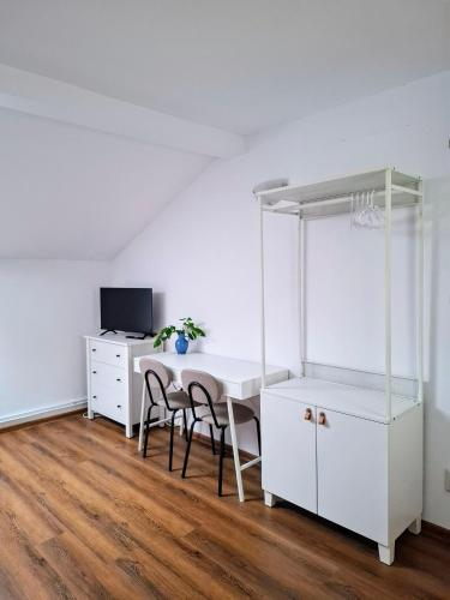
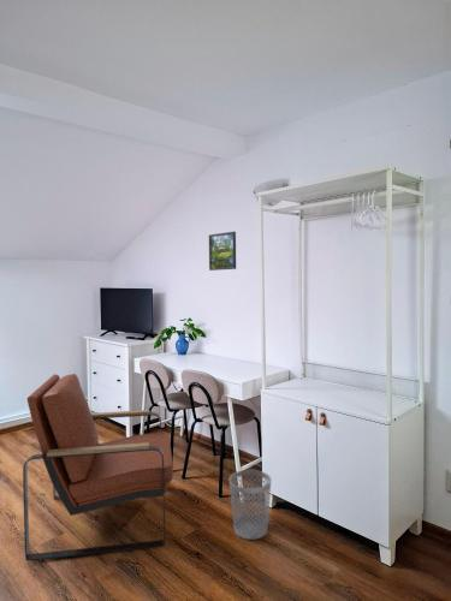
+ armchair (107, 450)
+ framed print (221, 251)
+ wastebasket (250, 504)
